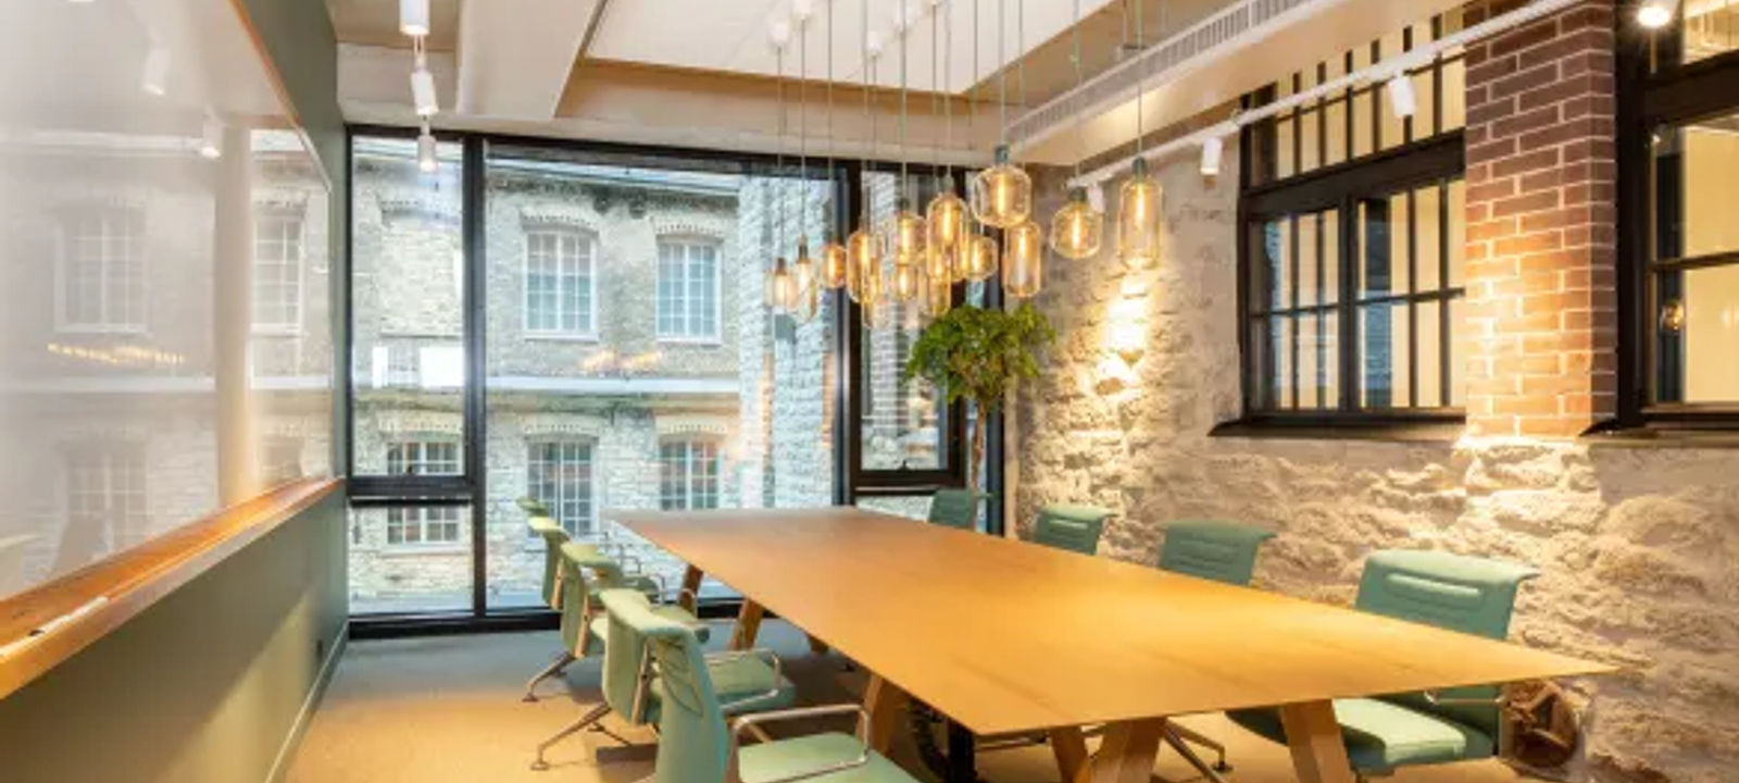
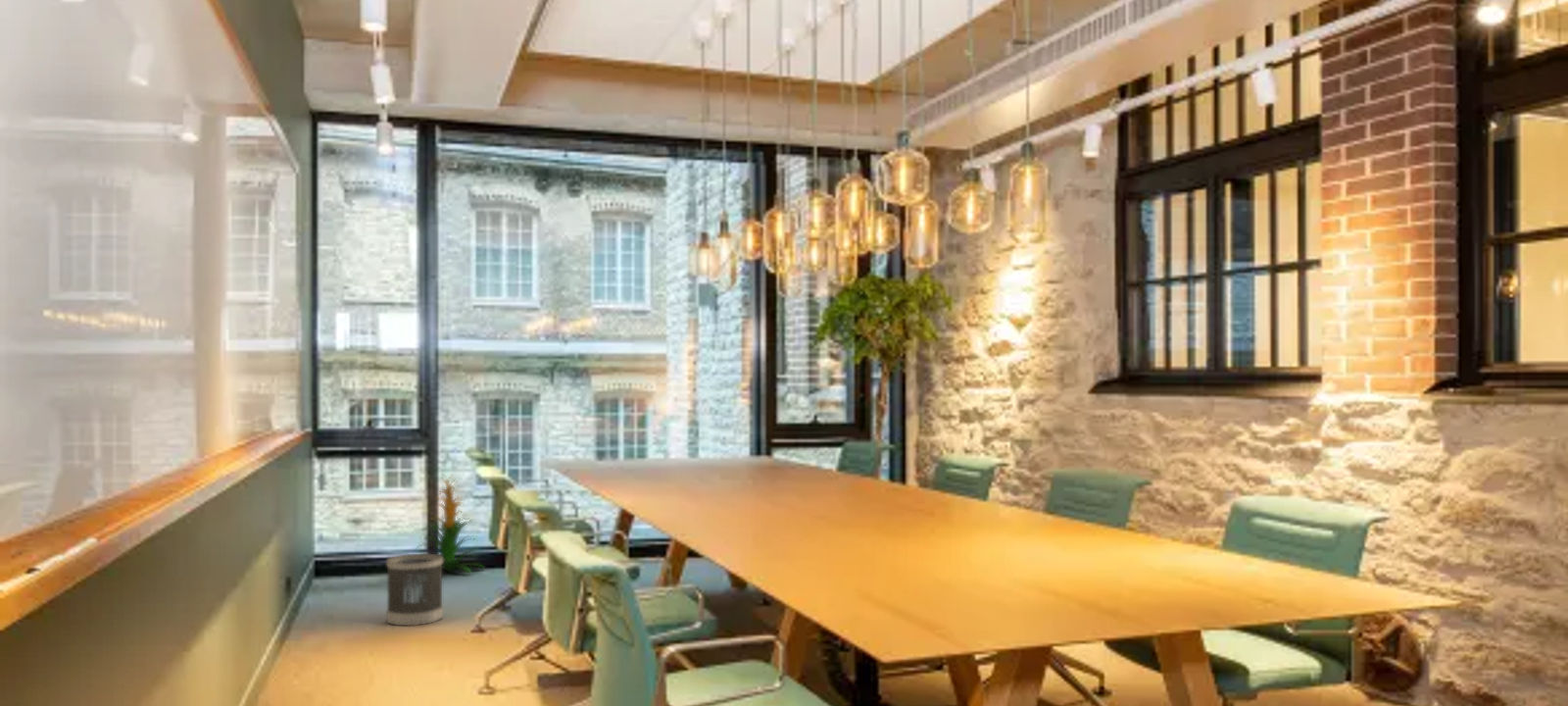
+ indoor plant (449, 522)
+ wastebasket (415, 588)
